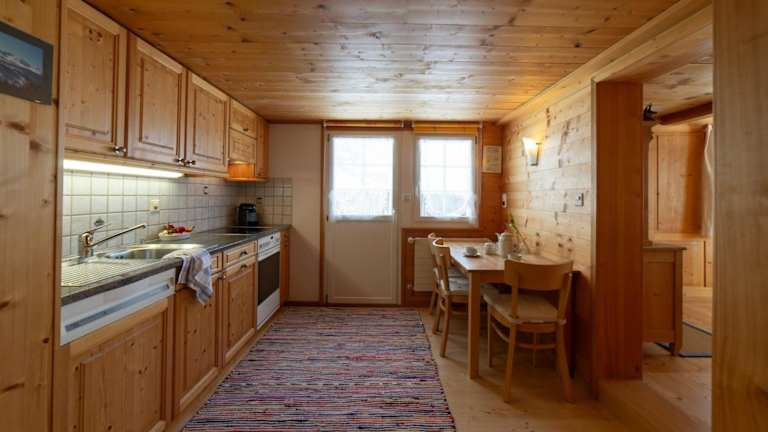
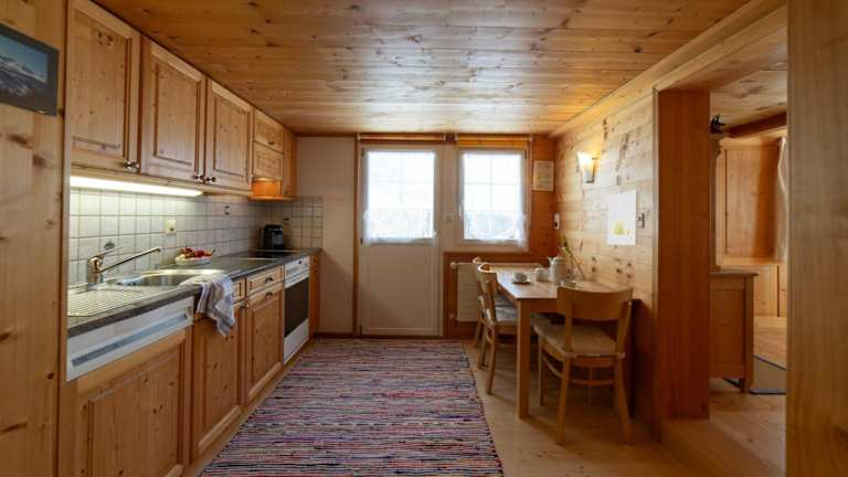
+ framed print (622, 219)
